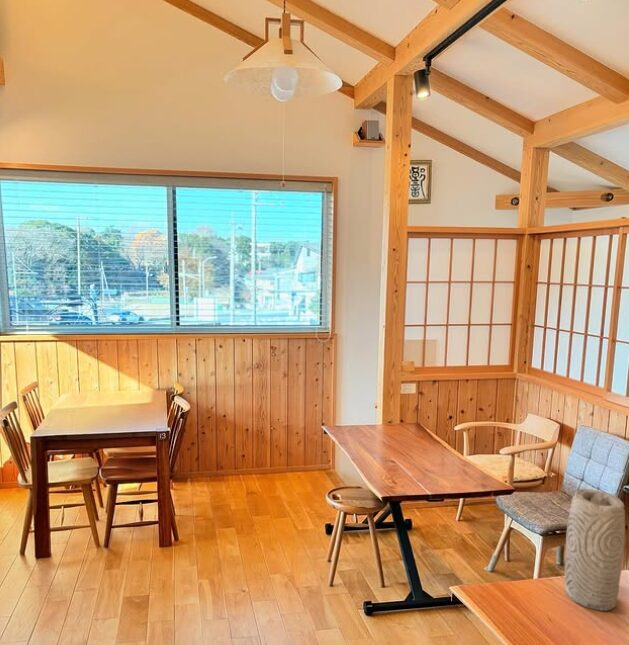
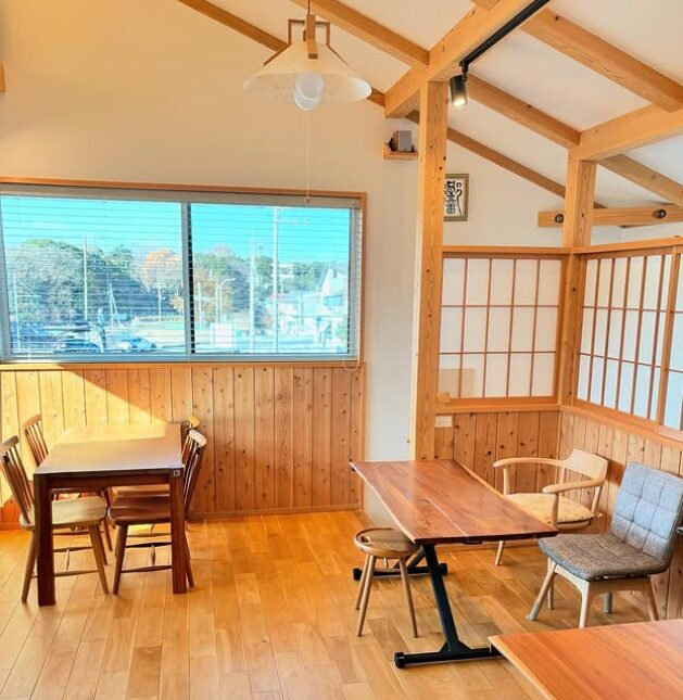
- vase (594, 547)
